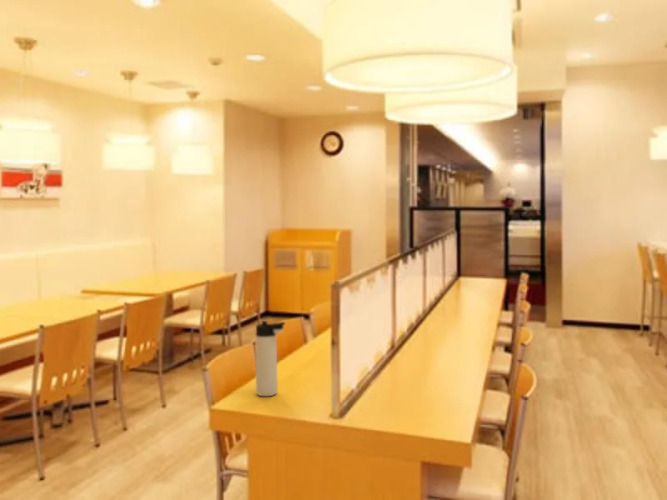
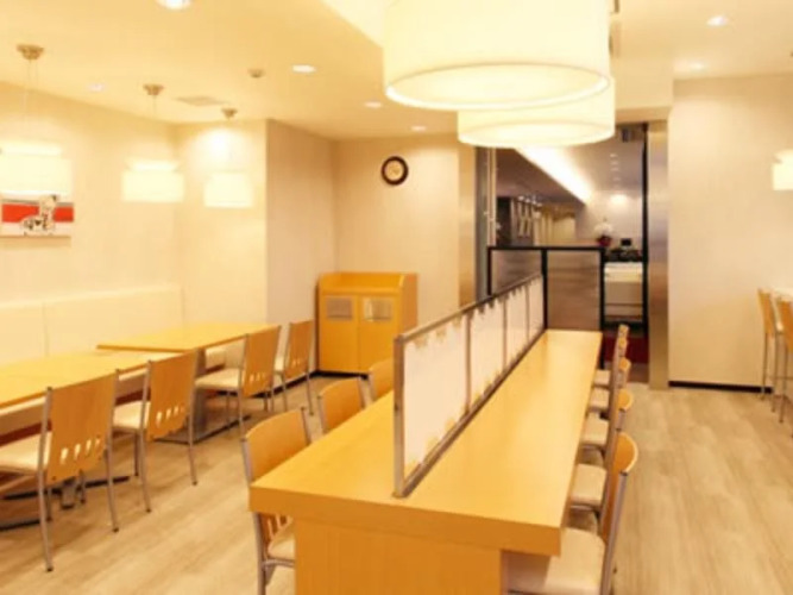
- thermos bottle (270, 358)
